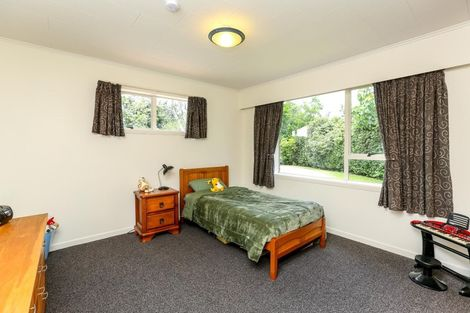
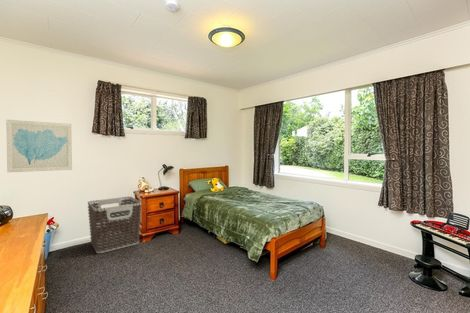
+ wall art (41, 146)
+ clothes hamper (114, 222)
